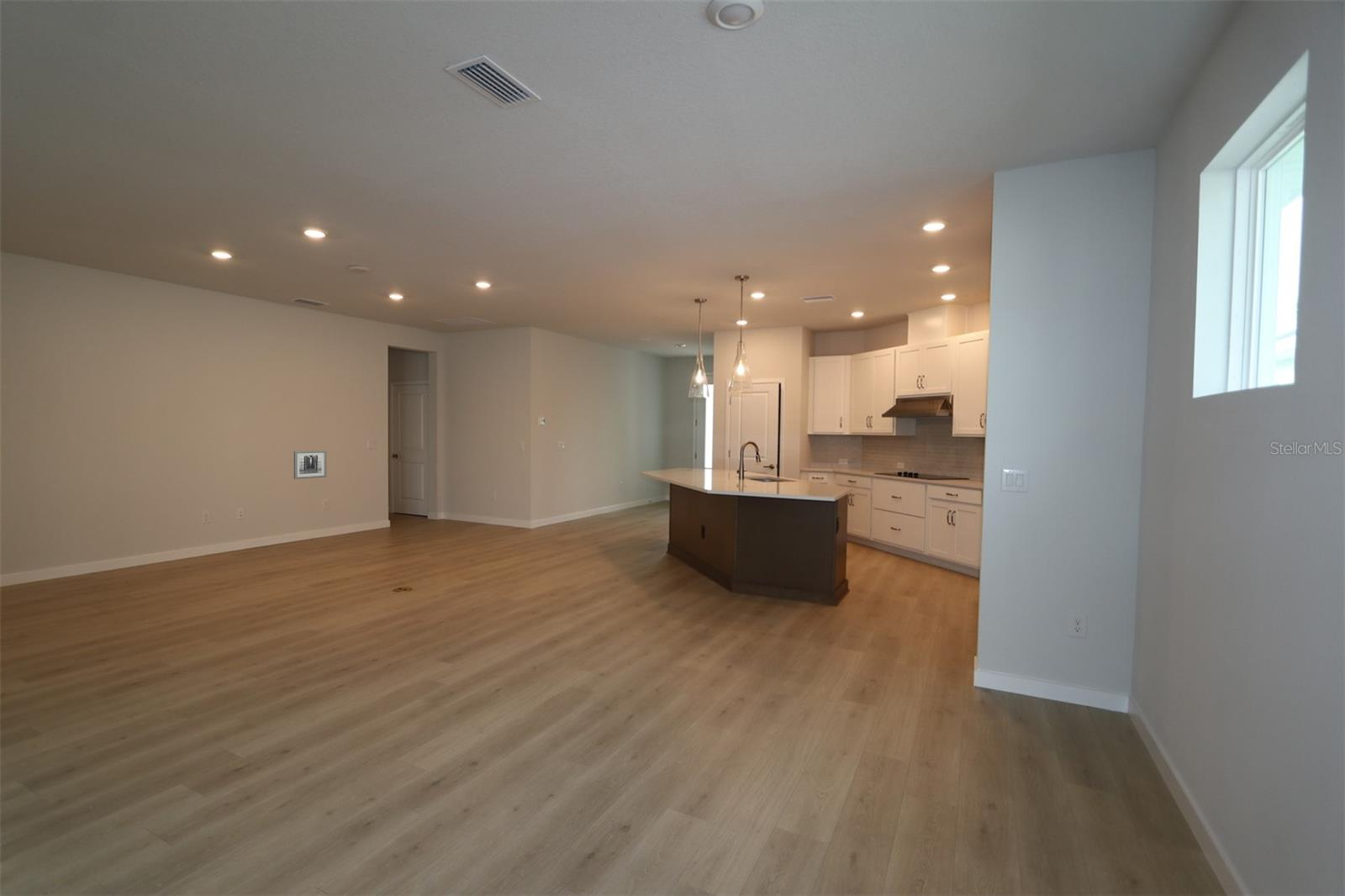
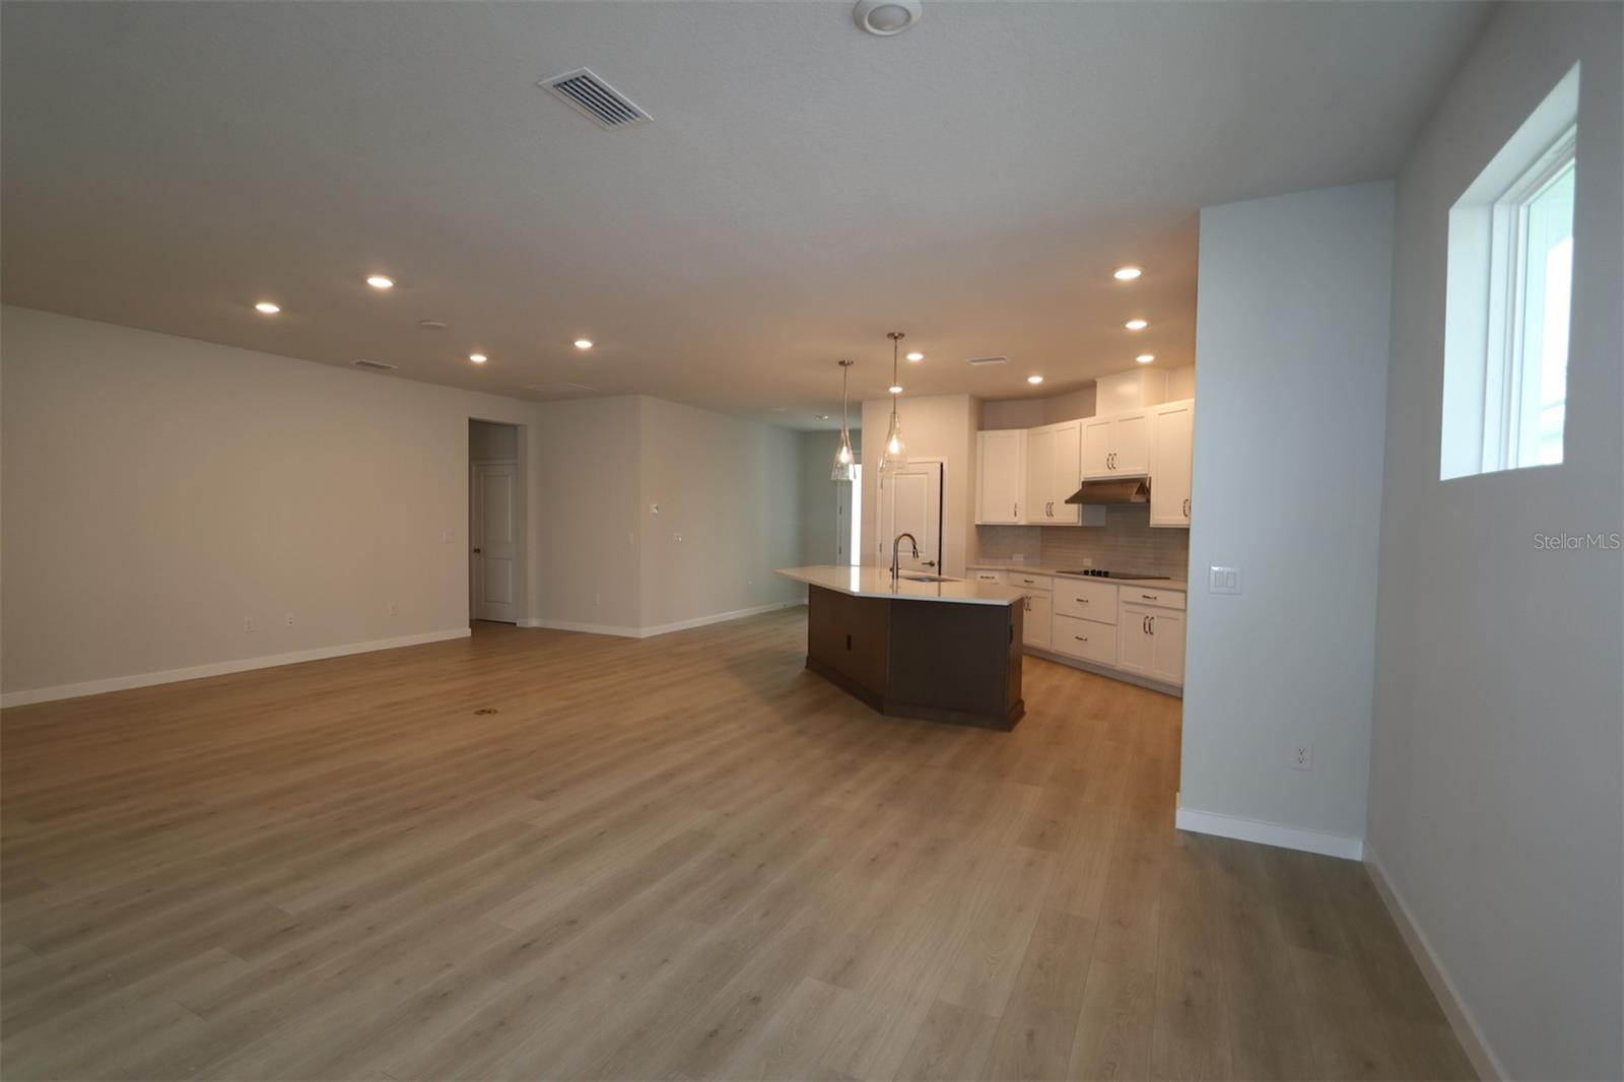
- wall art (310, 464)
